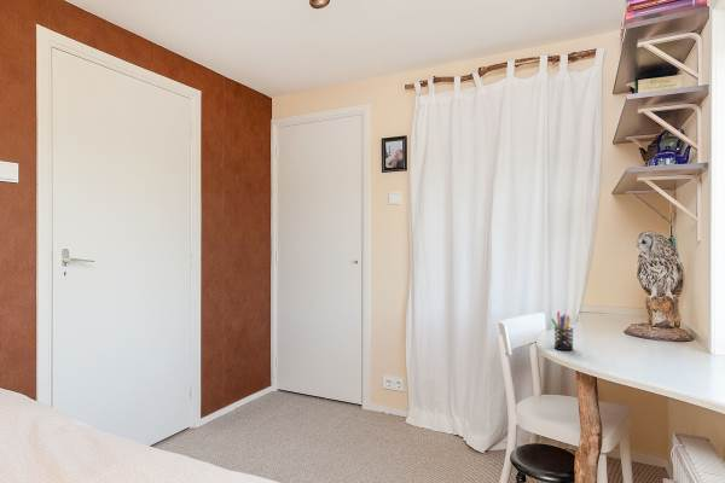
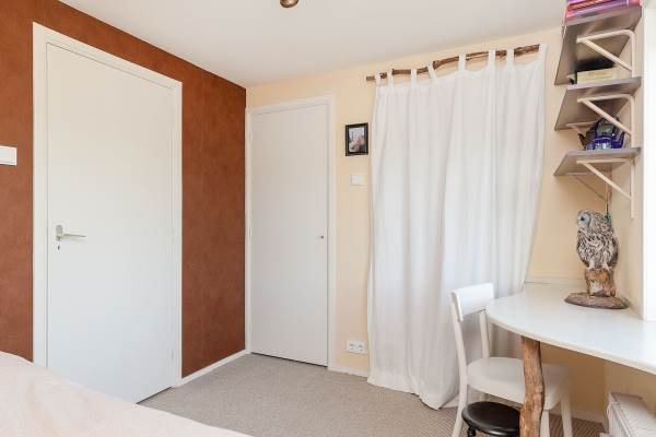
- pen holder (561, 330)
